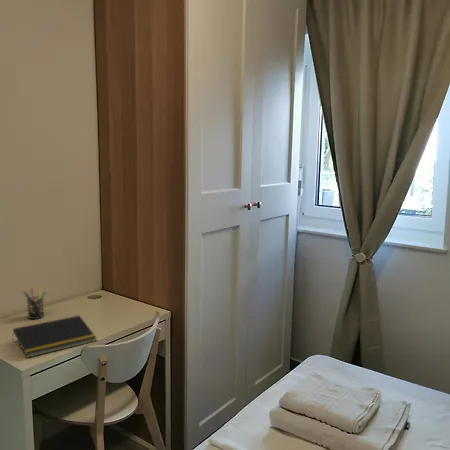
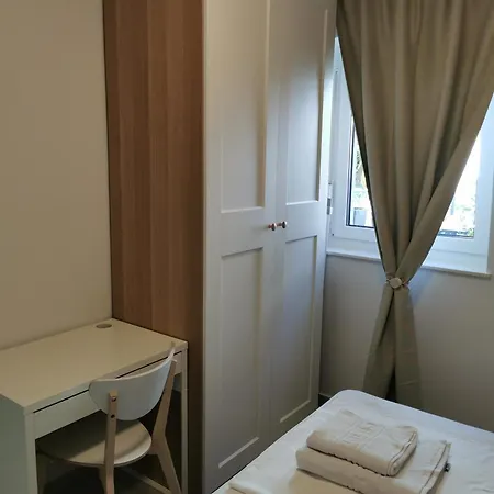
- pen holder (36, 301)
- notepad (55, 334)
